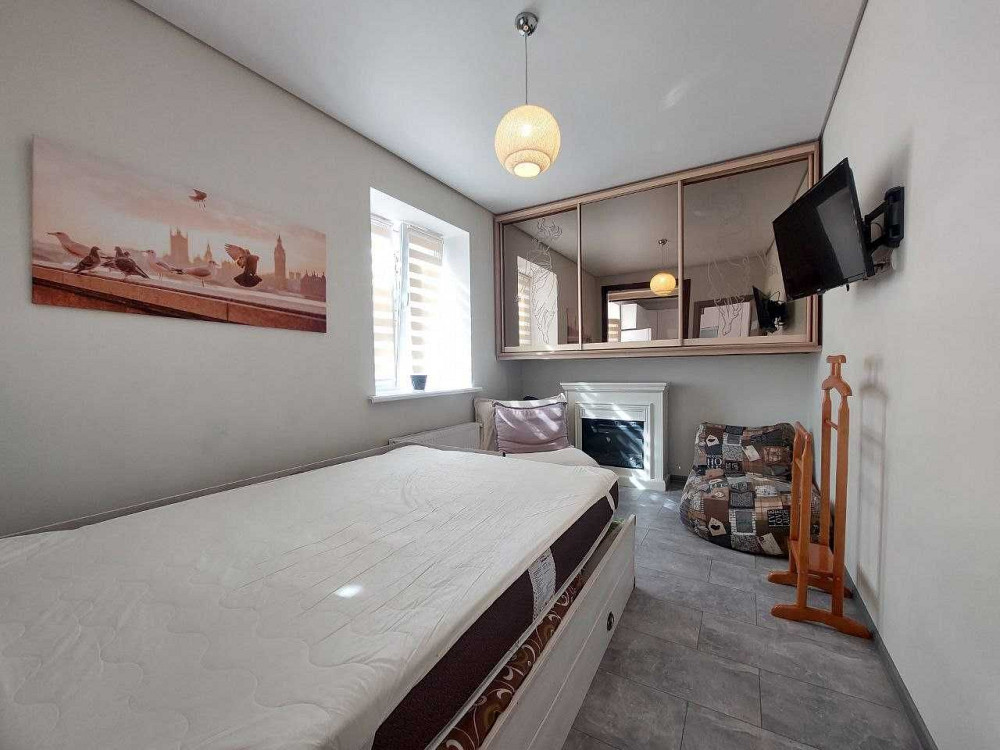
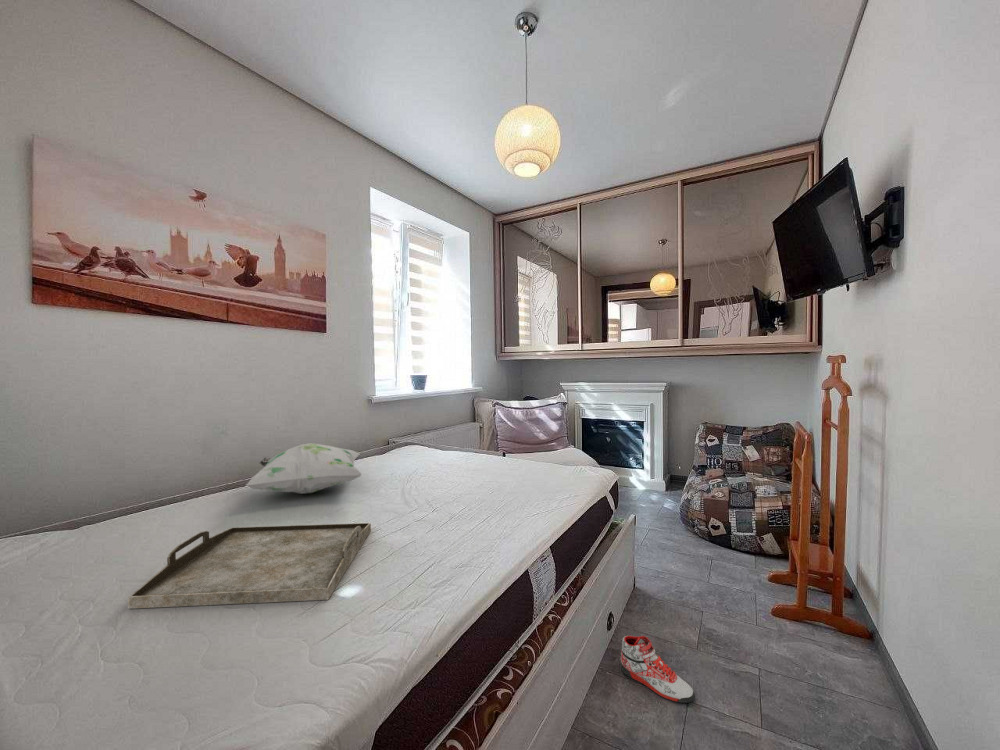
+ sneaker (655, 665)
+ serving tray (272, 549)
+ decorative pillow (308, 467)
